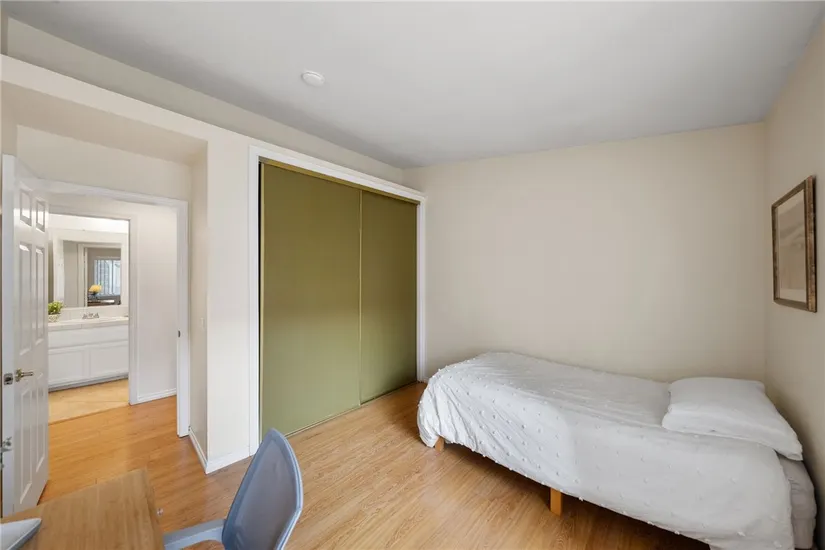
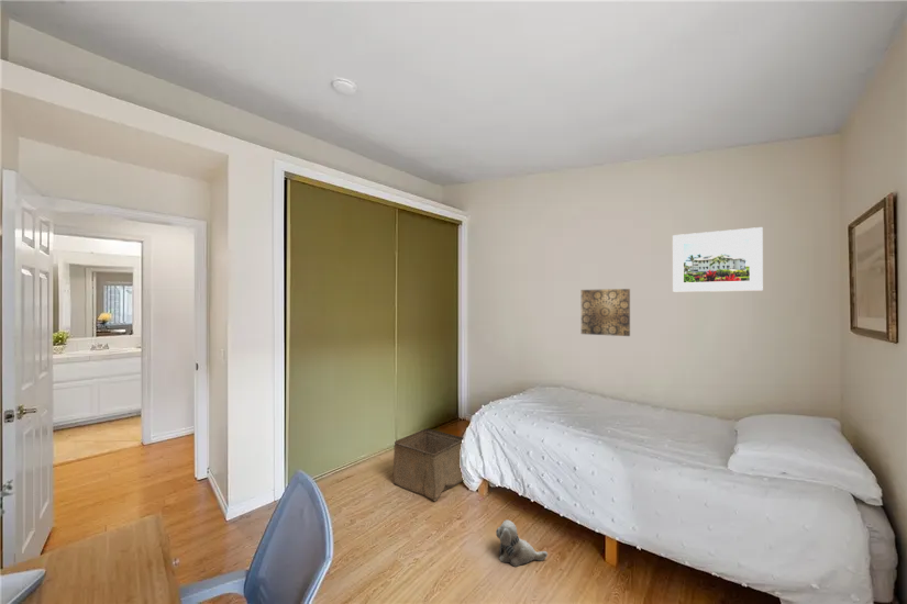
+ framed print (715, 261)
+ wall art (605, 312)
+ plush toy (520, 541)
+ storage bin (430, 460)
